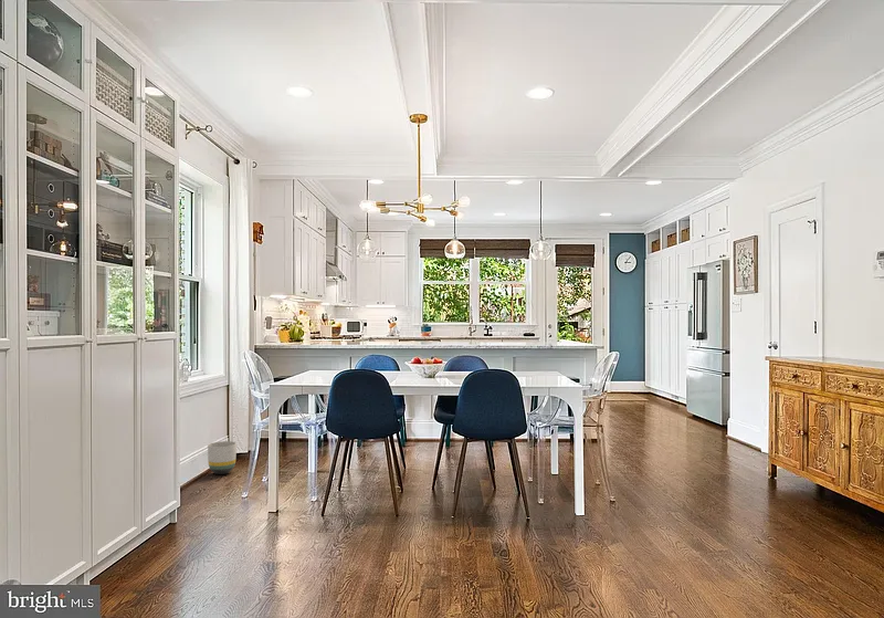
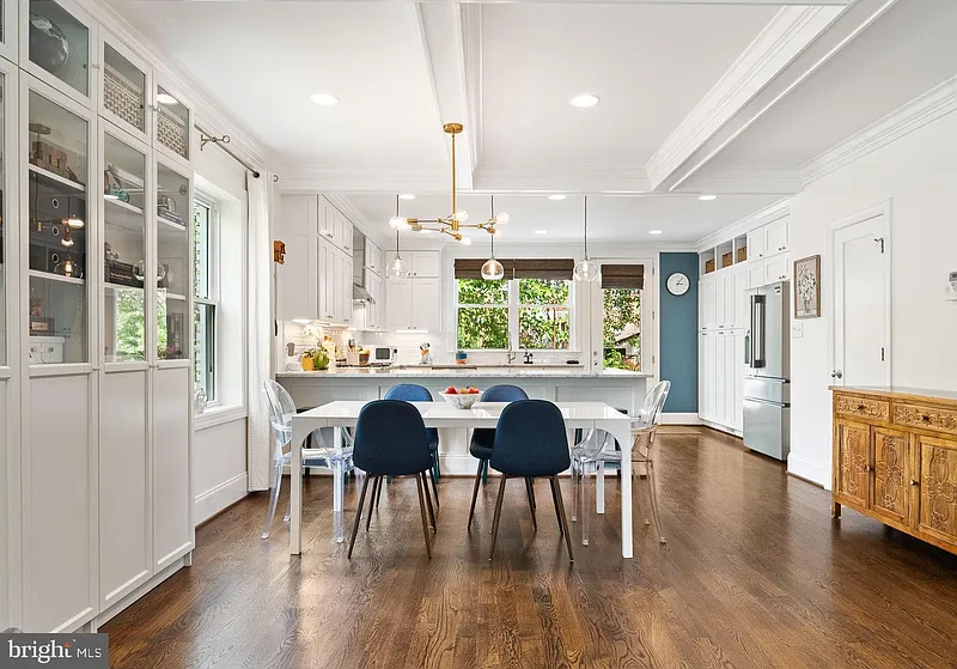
- planter (221, 458)
